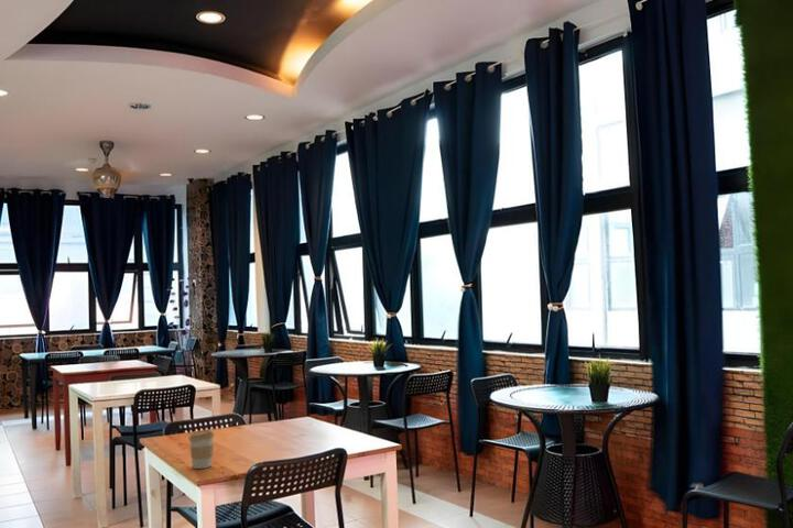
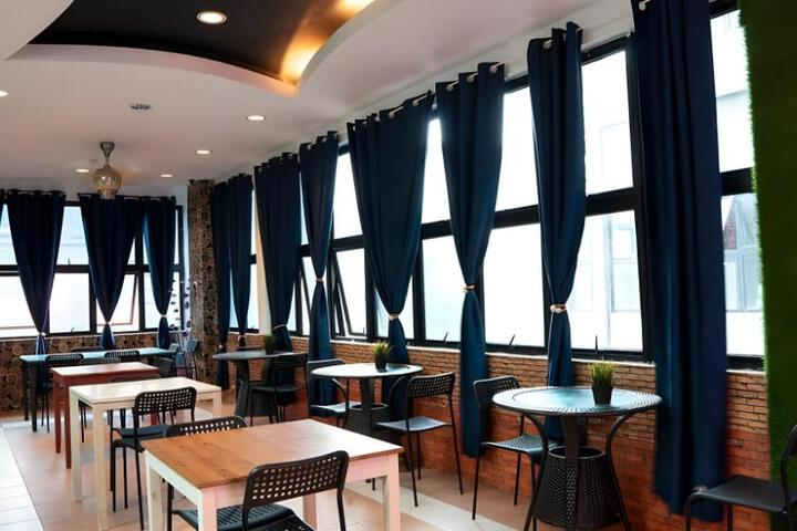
- coffee cup (202, 448)
